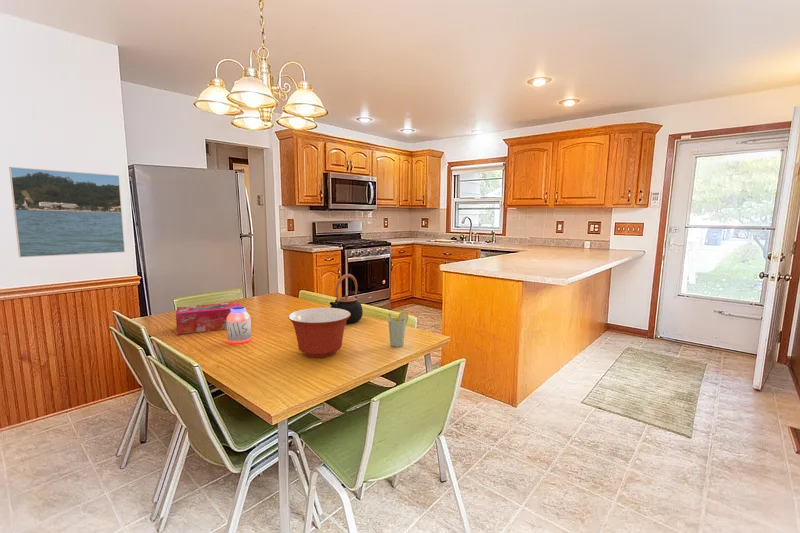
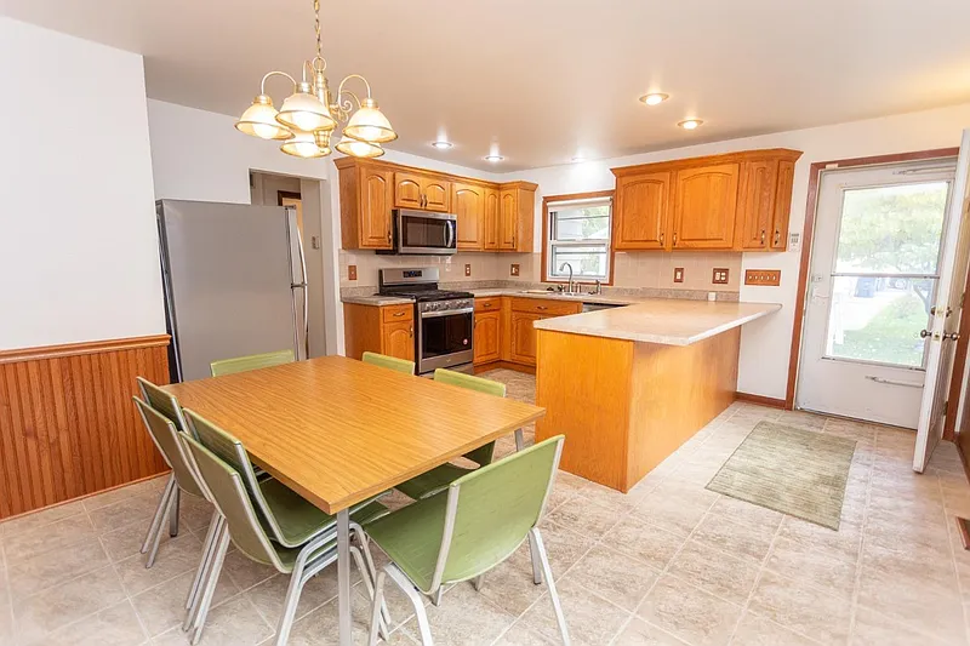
- cup (398, 327)
- teapot (344, 298)
- mixing bowl (320, 333)
- jar (238, 324)
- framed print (72, 213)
- tissue box (210, 317)
